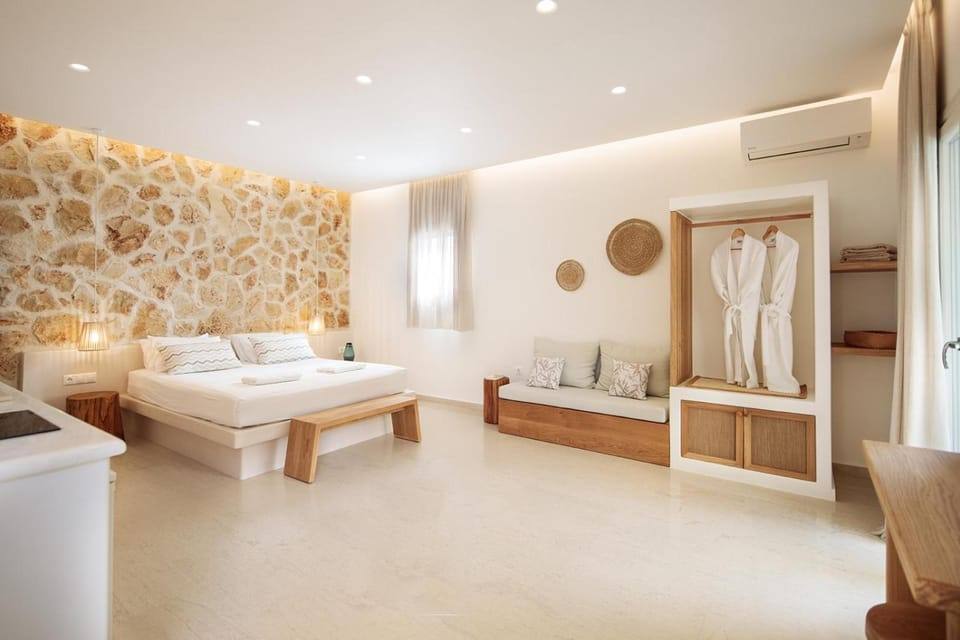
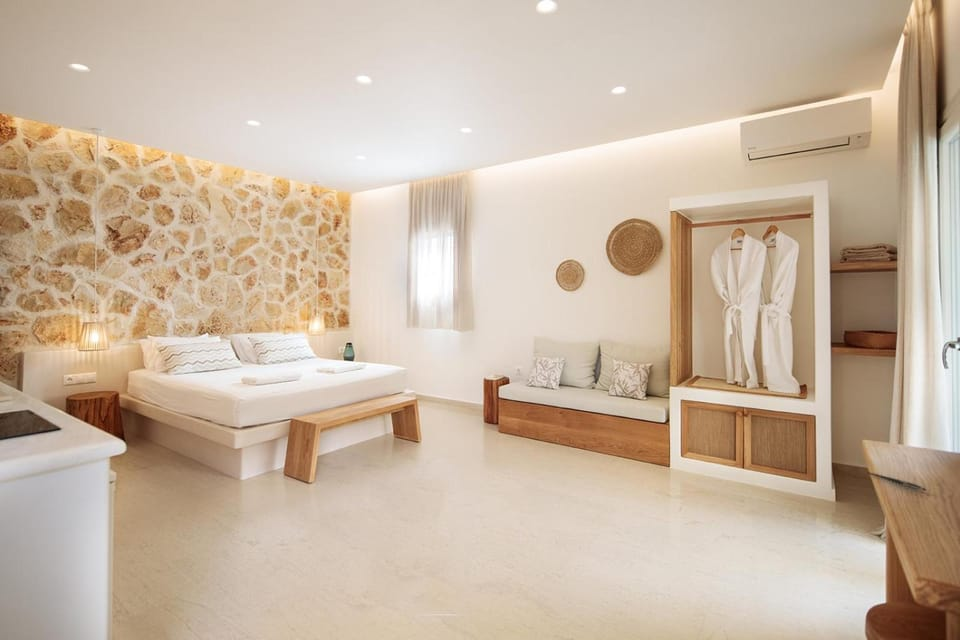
+ pen (895, 480)
